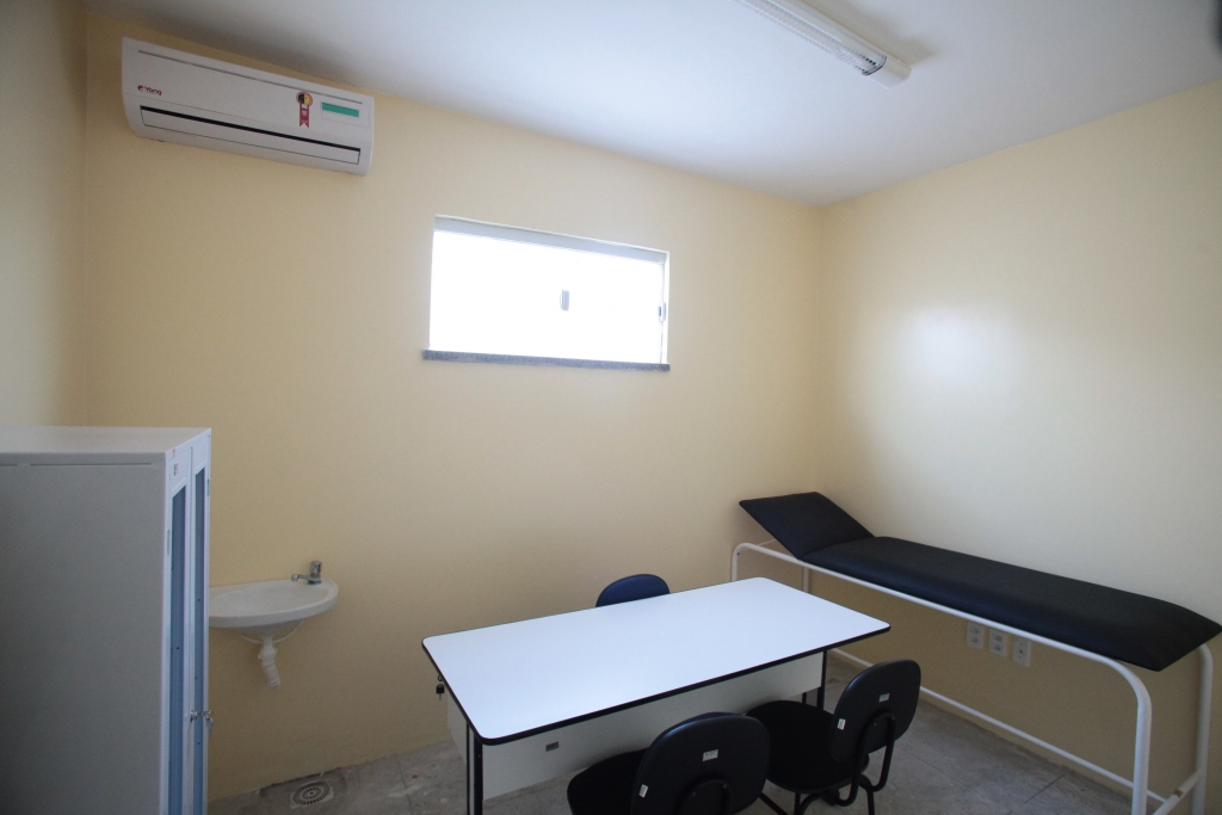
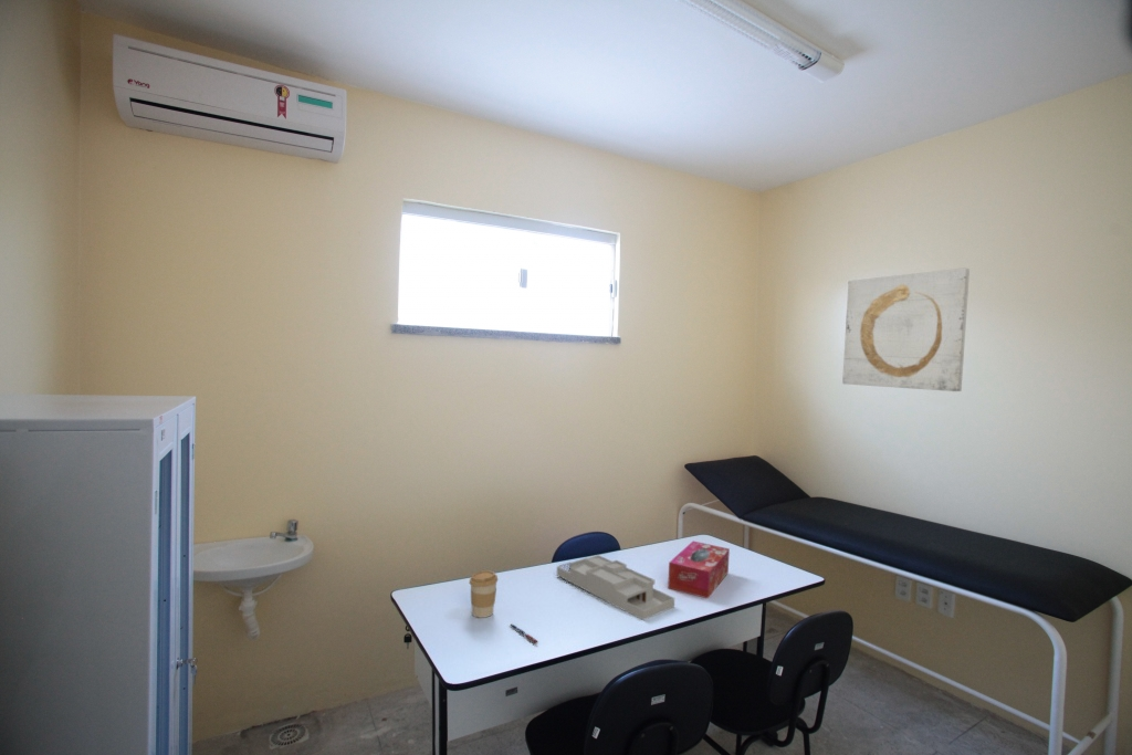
+ pen (523, 632)
+ desk organizer (611, 578)
+ coffee cup (483, 593)
+ tissue box (700, 567)
+ wall art (900, 331)
